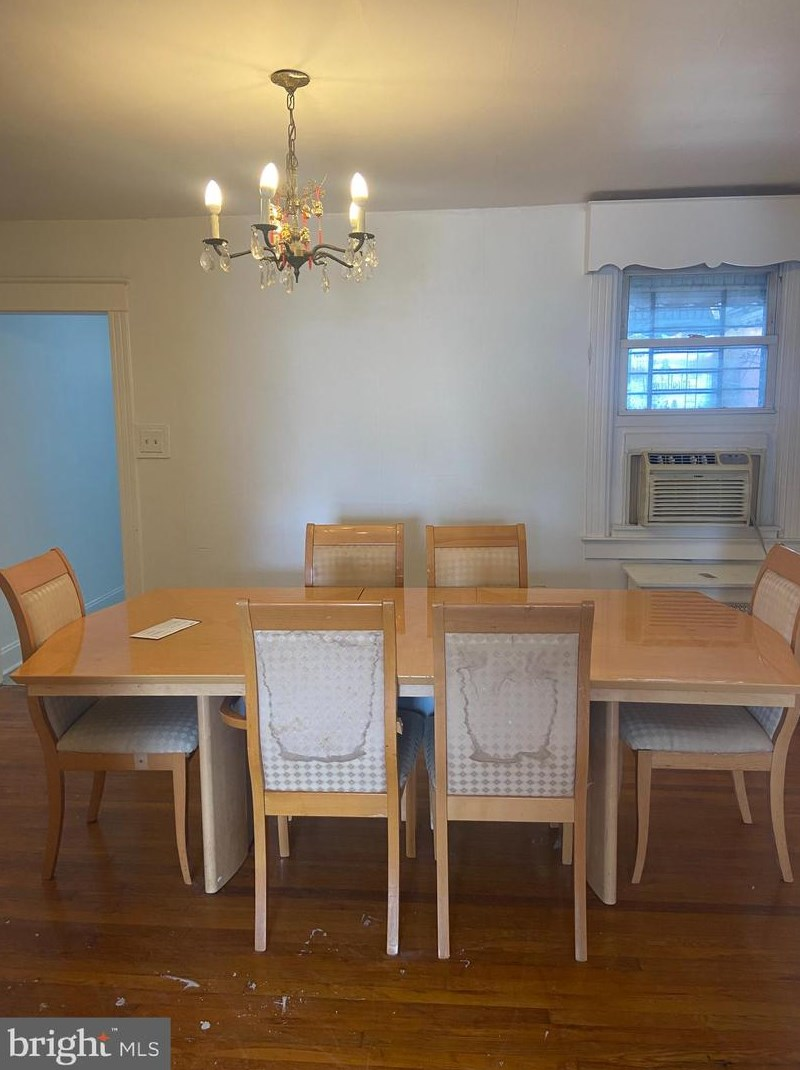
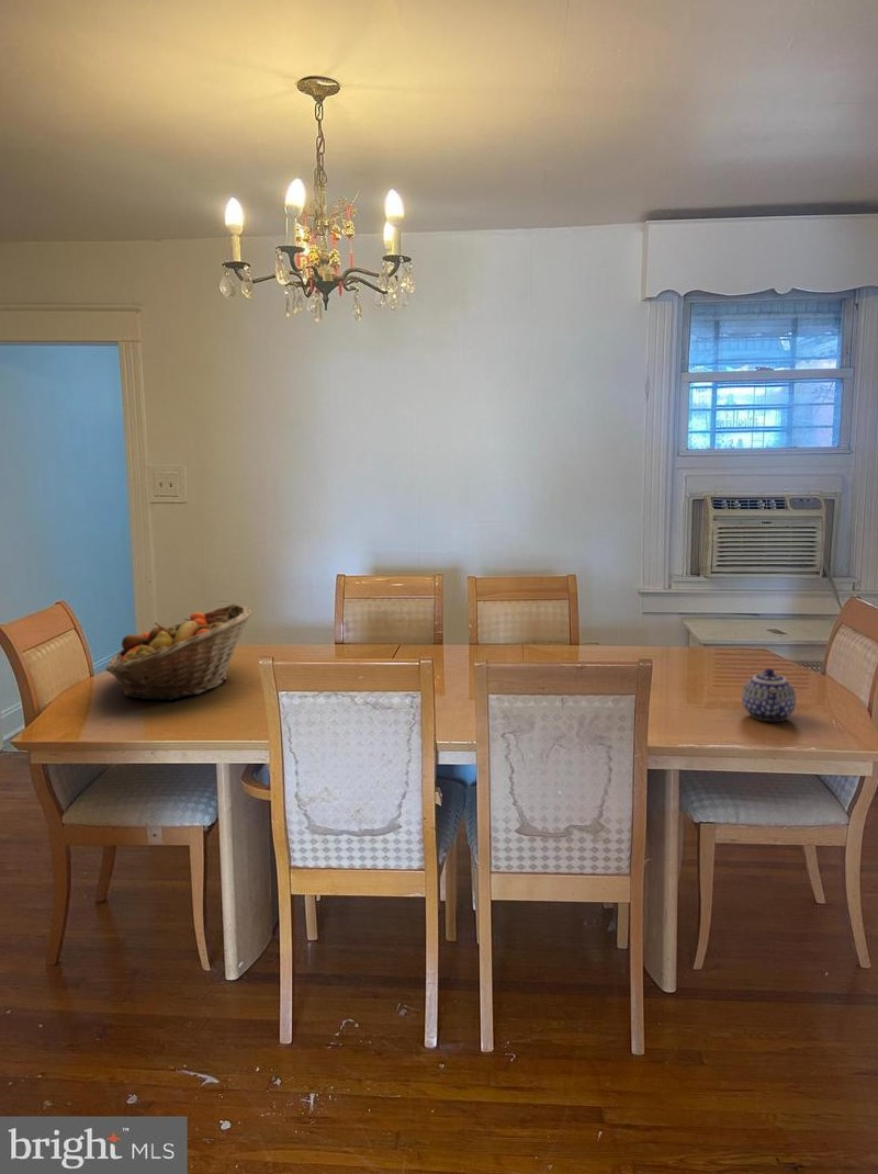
+ teapot (768, 692)
+ fruit basket (181, 647)
